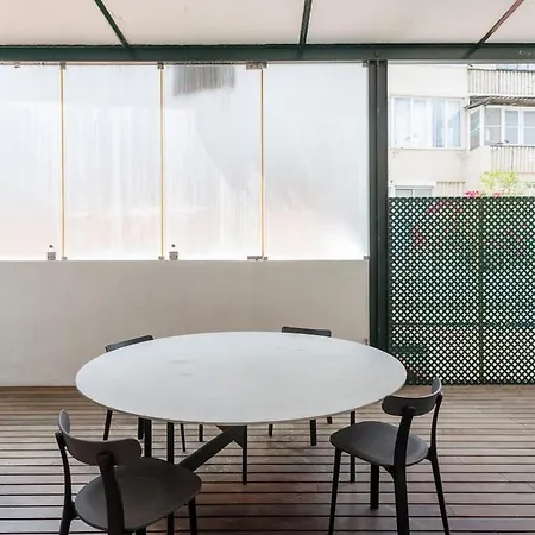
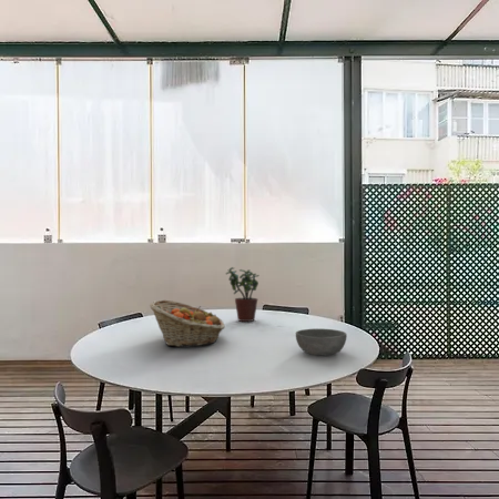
+ bowl (320, 343)
+ potted plant (245, 293)
+ fruit basket (187, 320)
